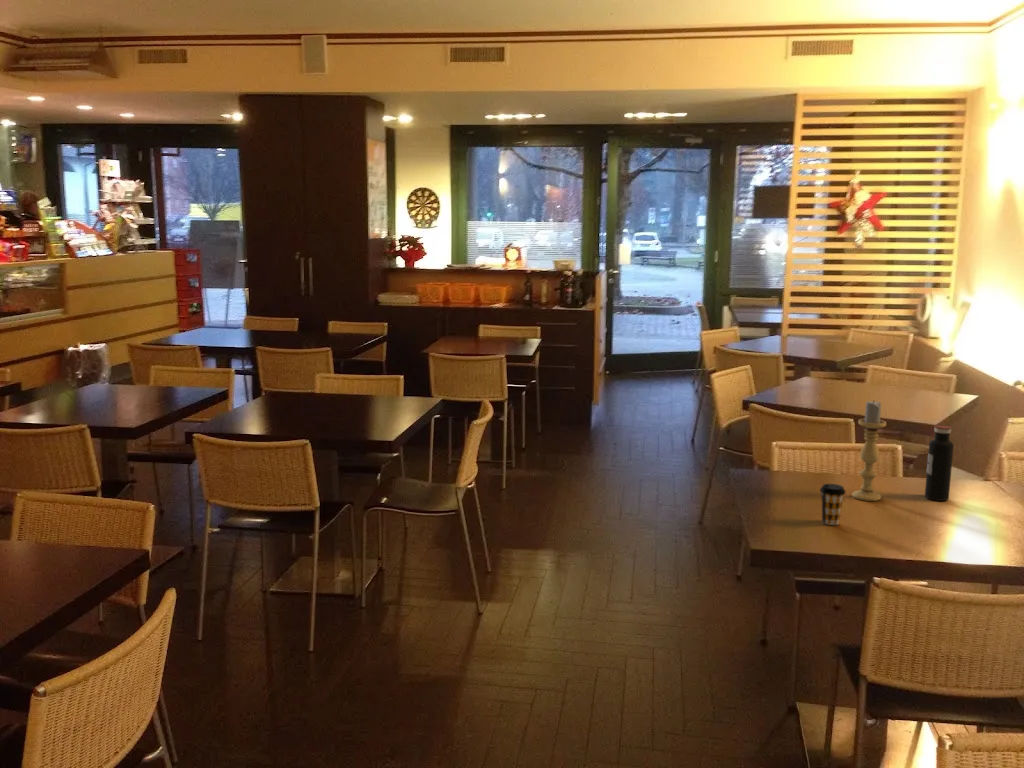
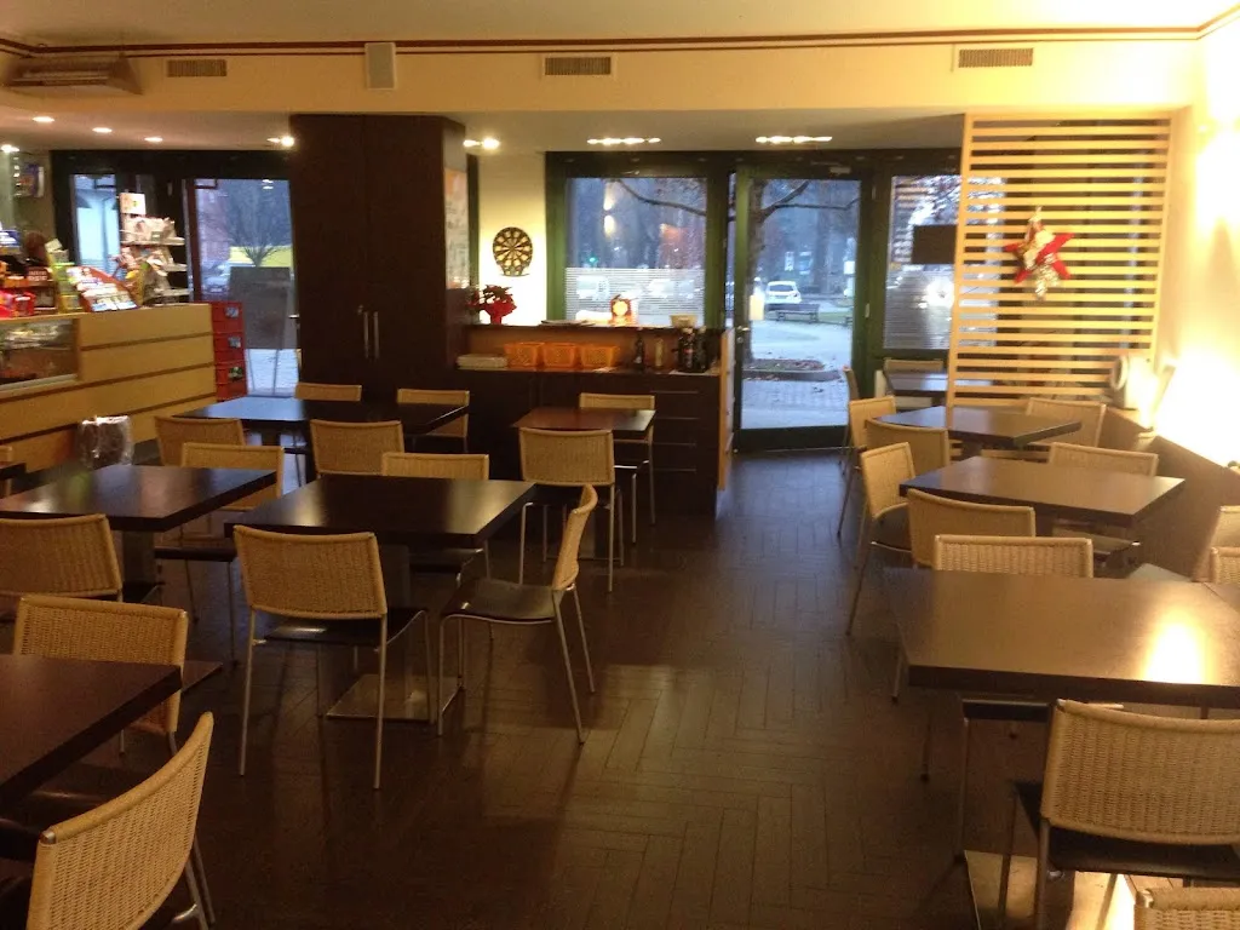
- water bottle (939, 462)
- coffee cup (831, 504)
- candle holder (870, 448)
